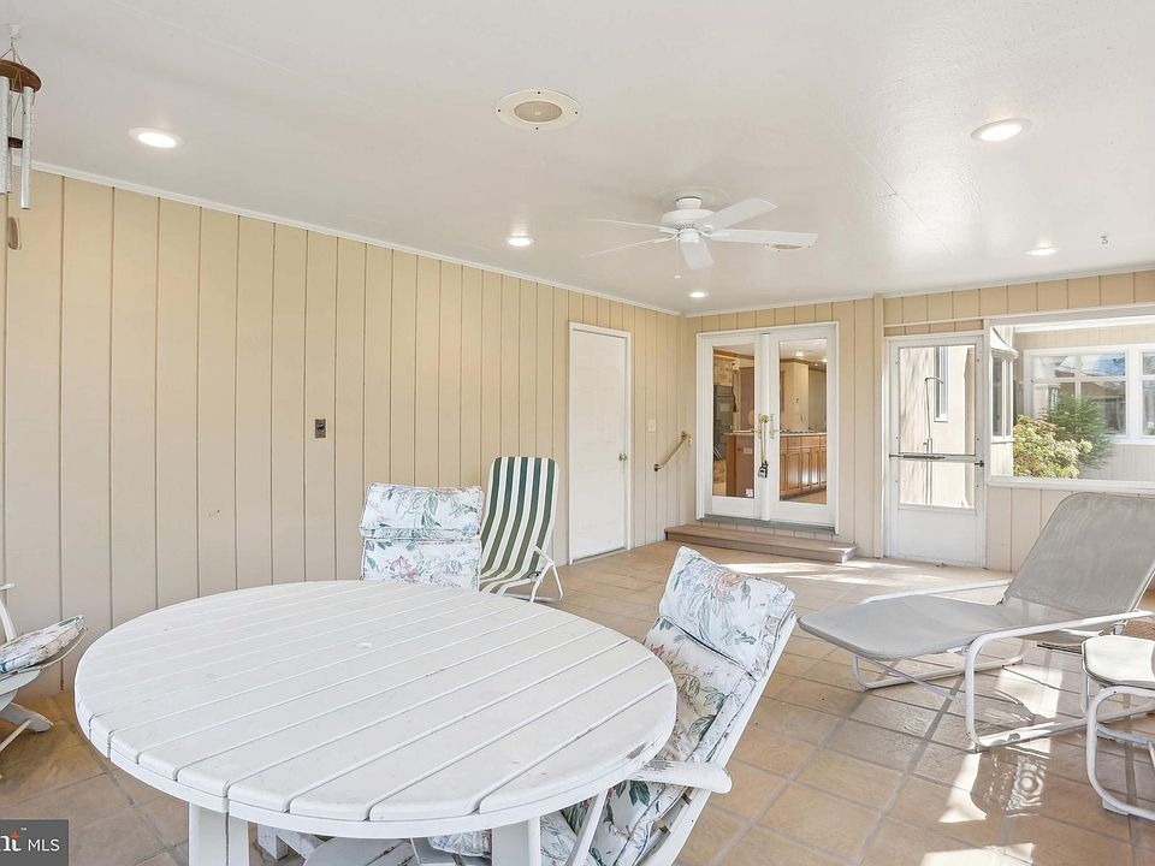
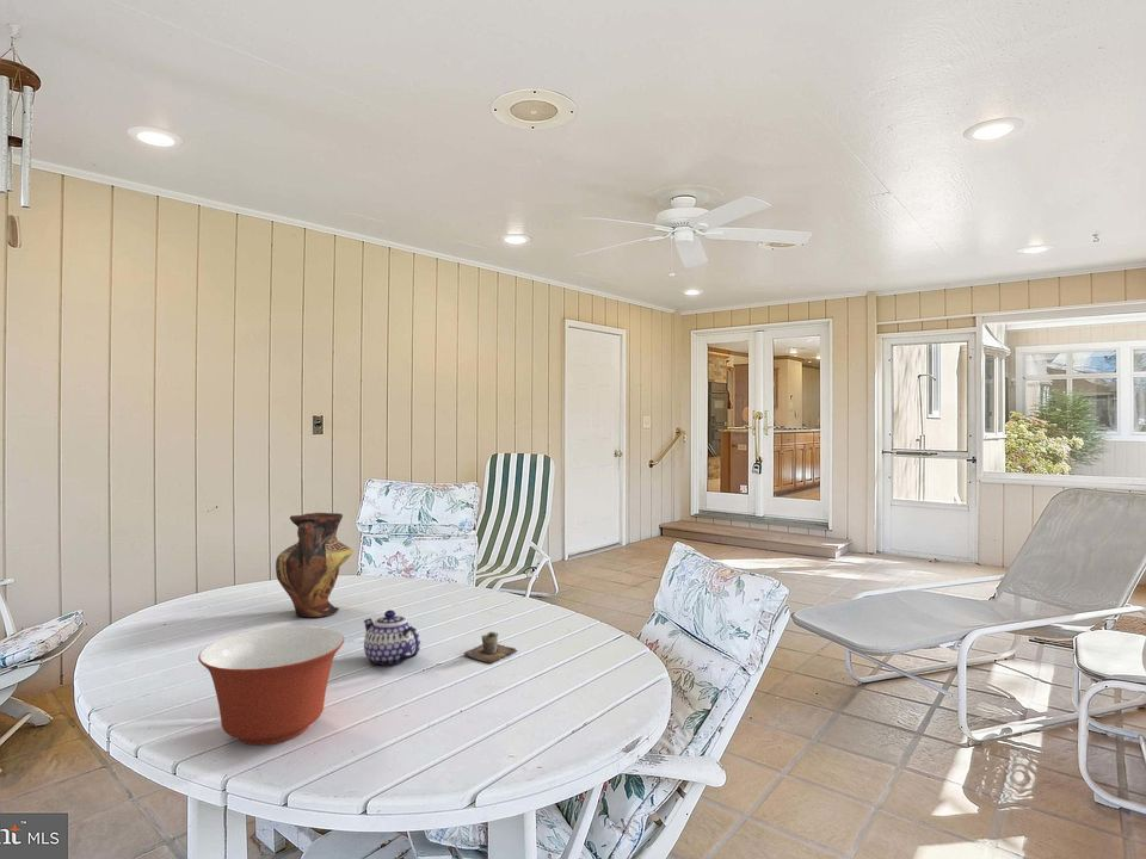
+ mixing bowl (273, 686)
+ cup (489, 643)
+ teapot (390, 635)
+ vase (315, 563)
